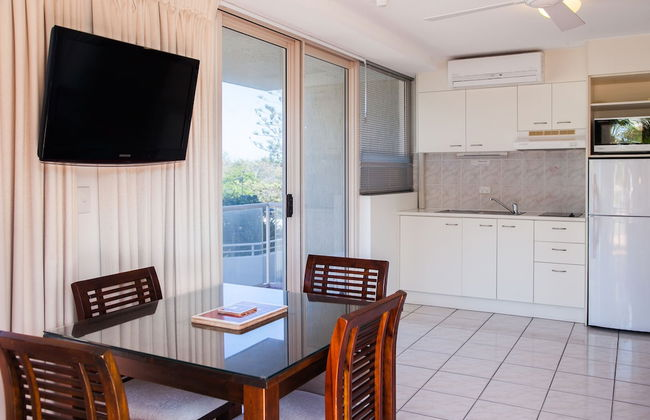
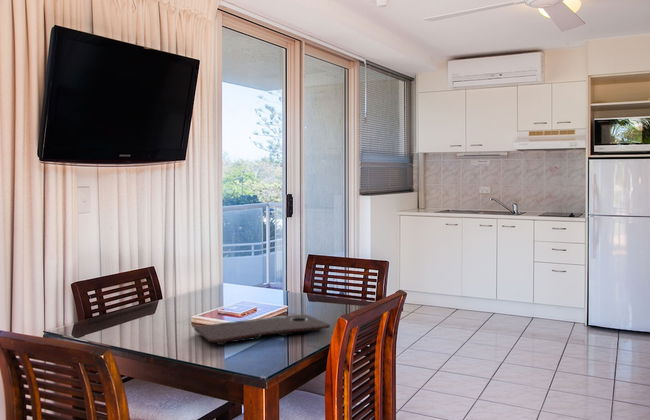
+ cutting board (262, 328)
